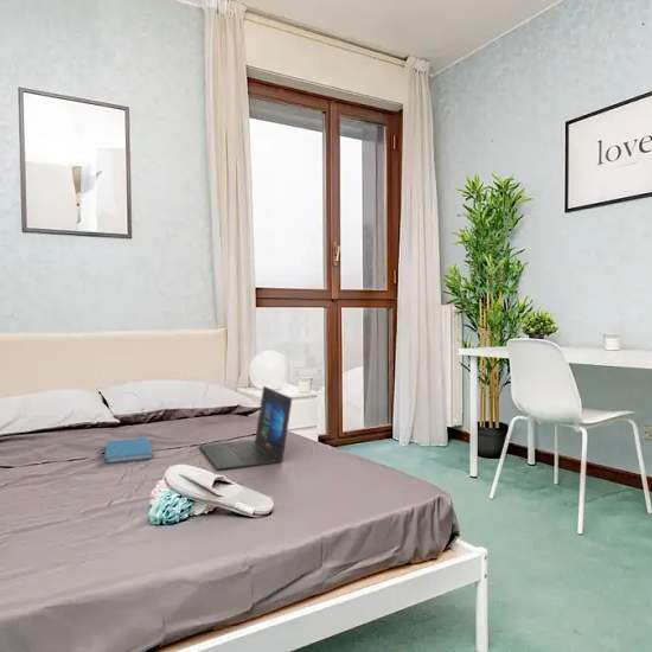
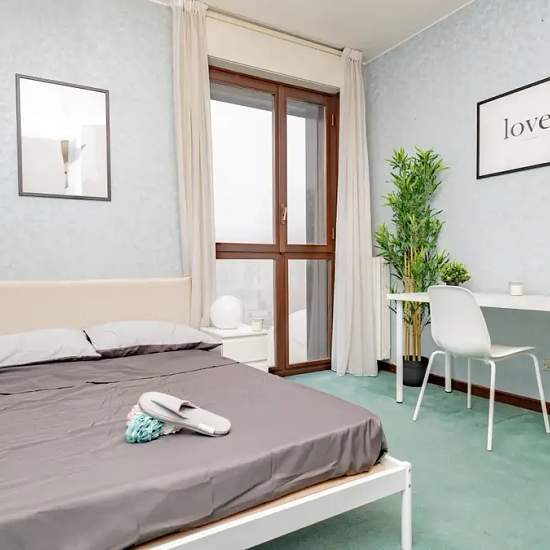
- laptop (257, 423)
- book (128, 449)
